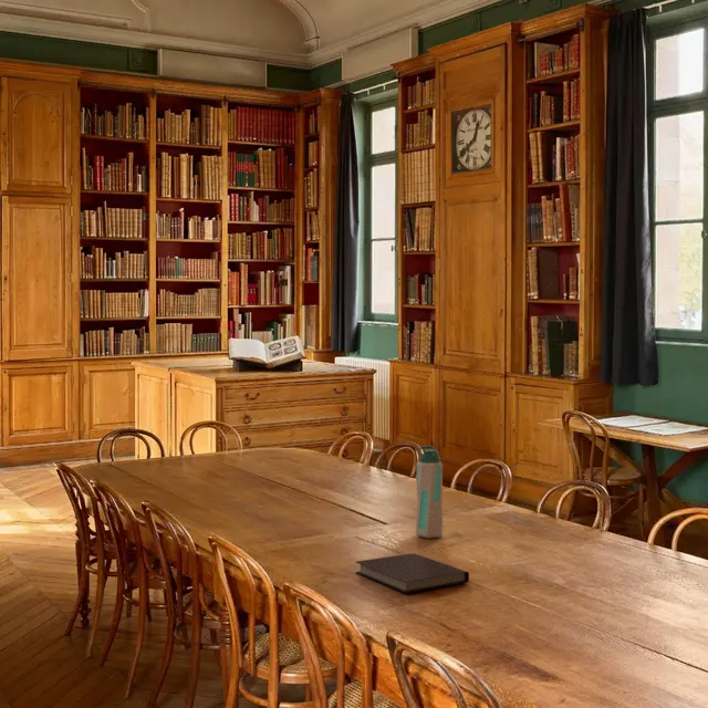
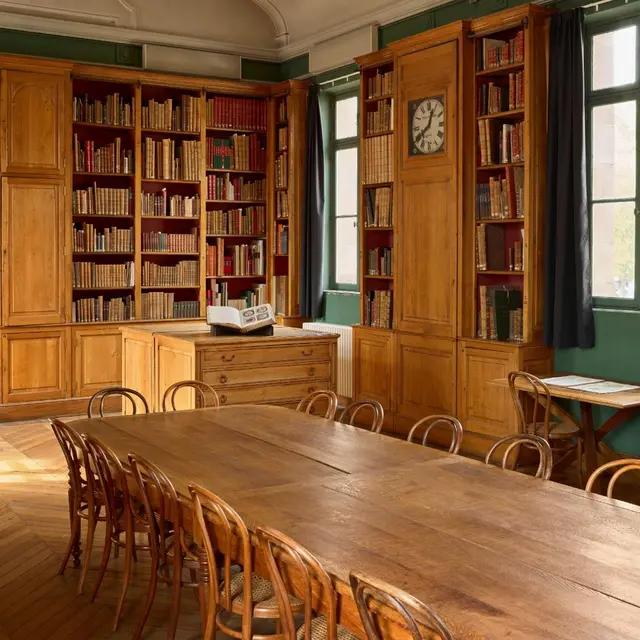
- water bottle (428, 491)
- notebook (410, 571)
